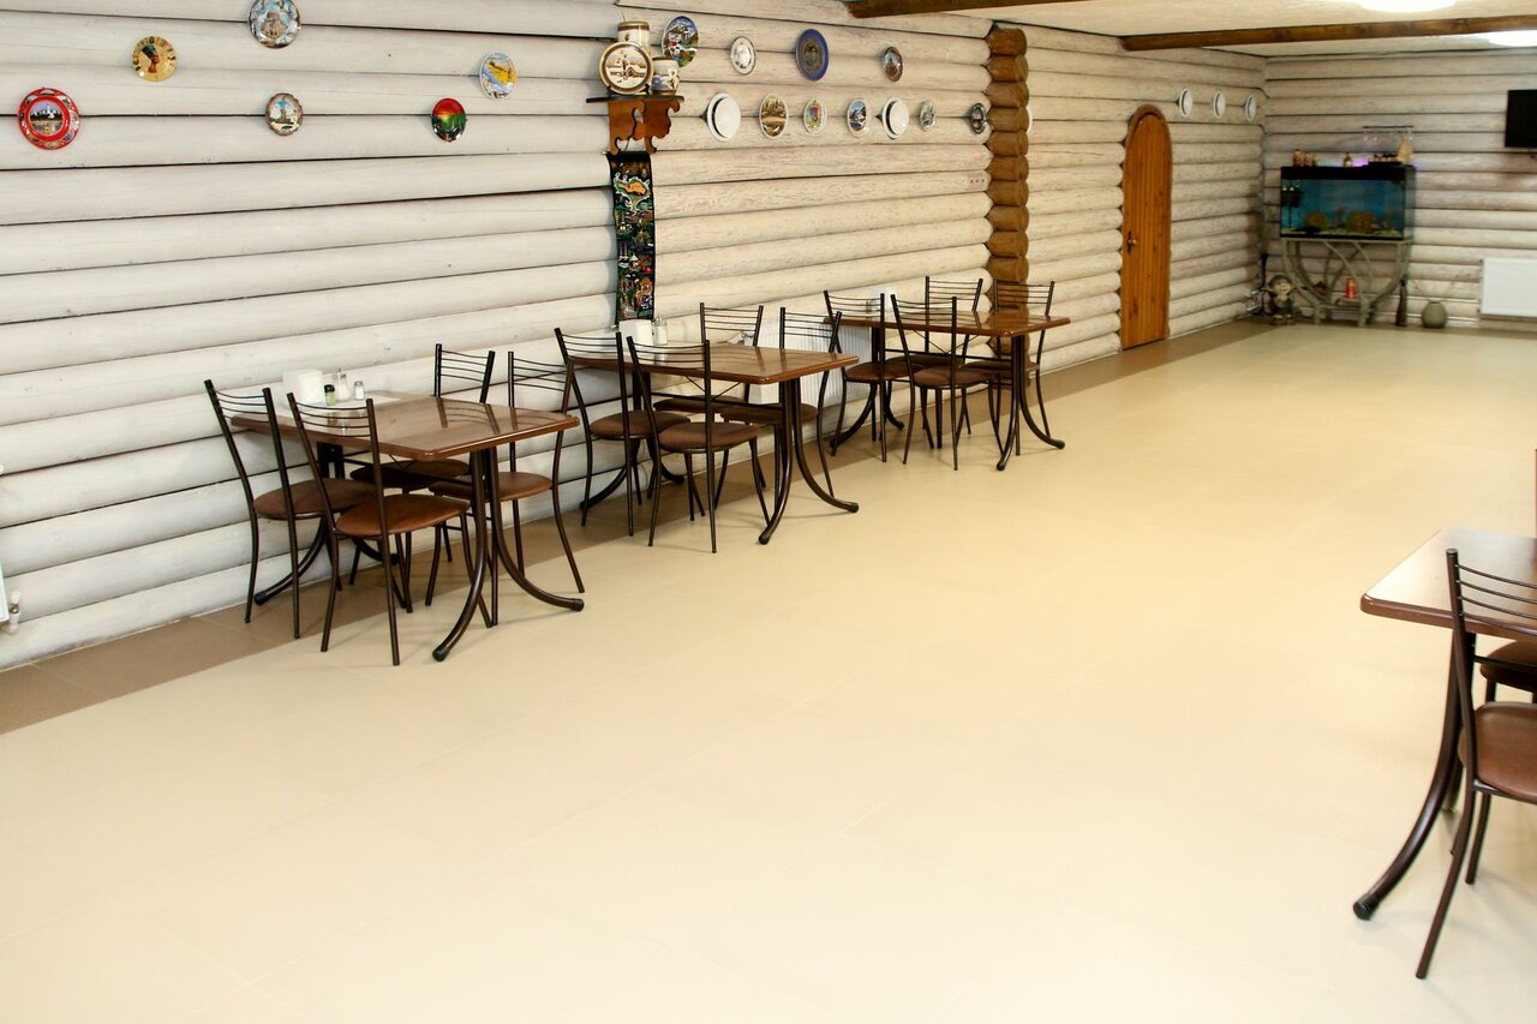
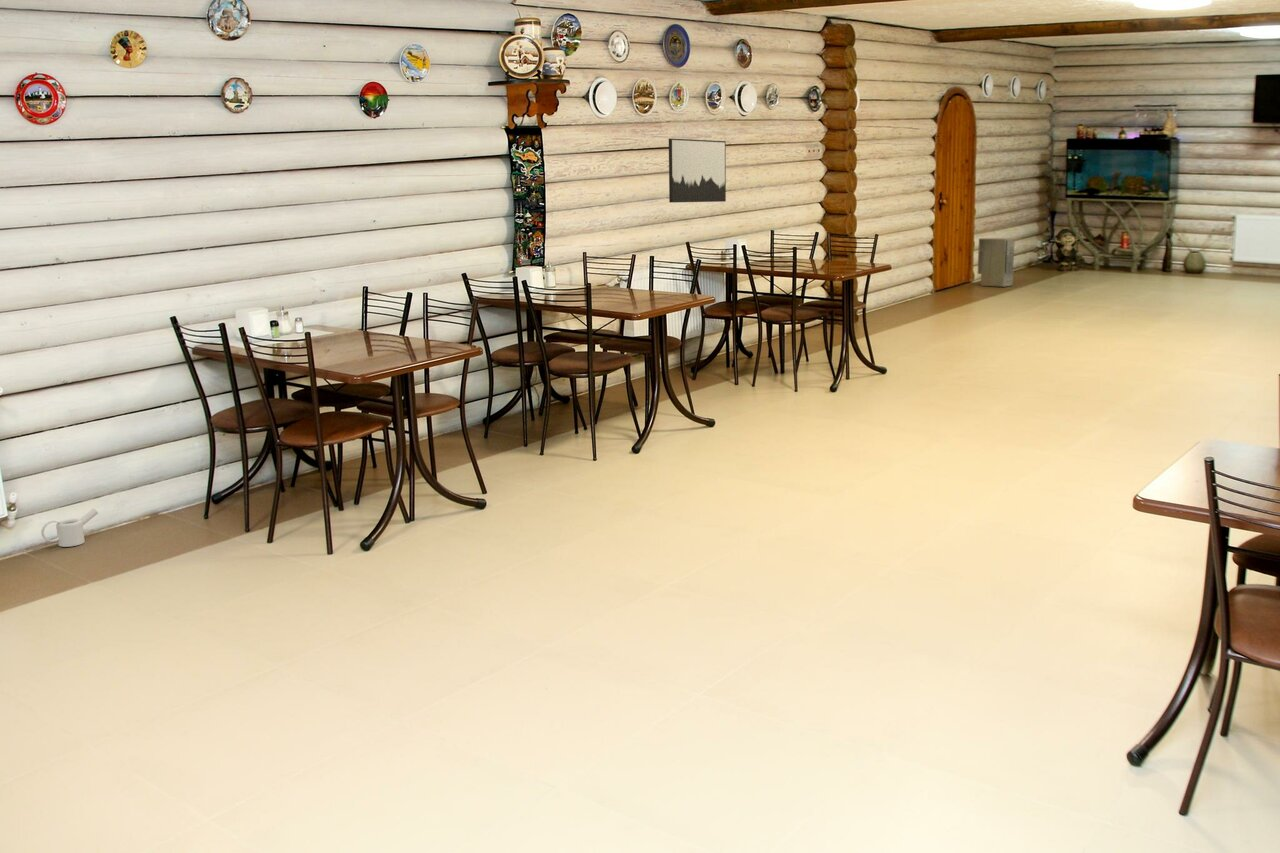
+ wall art (698, 171)
+ air purifier (995, 262)
+ watering can (71, 528)
